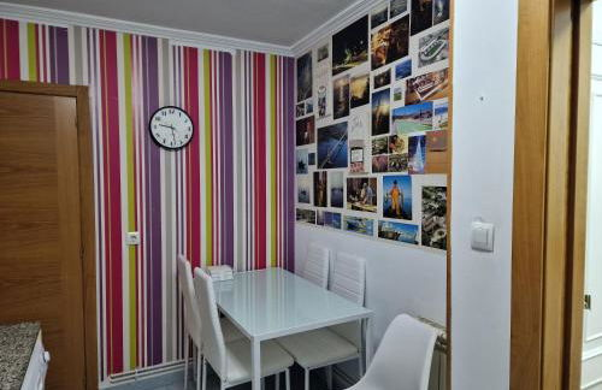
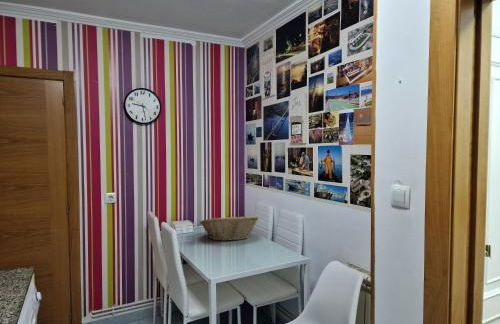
+ fruit basket (229, 225)
